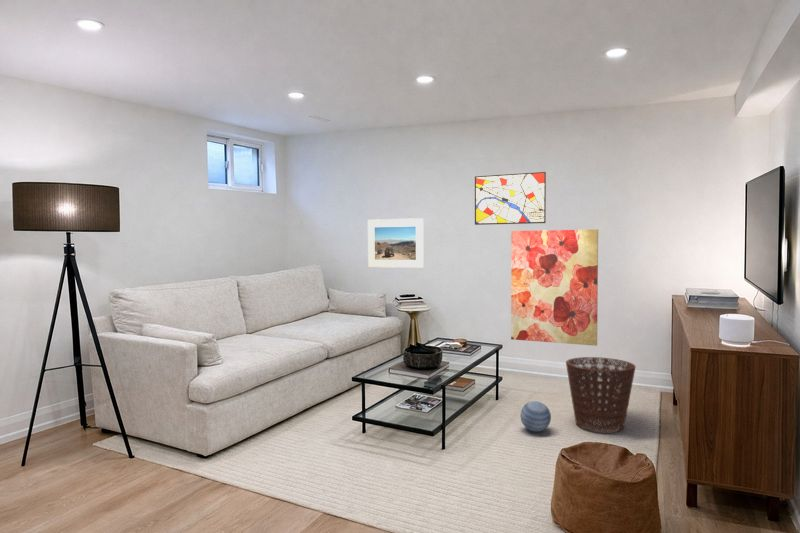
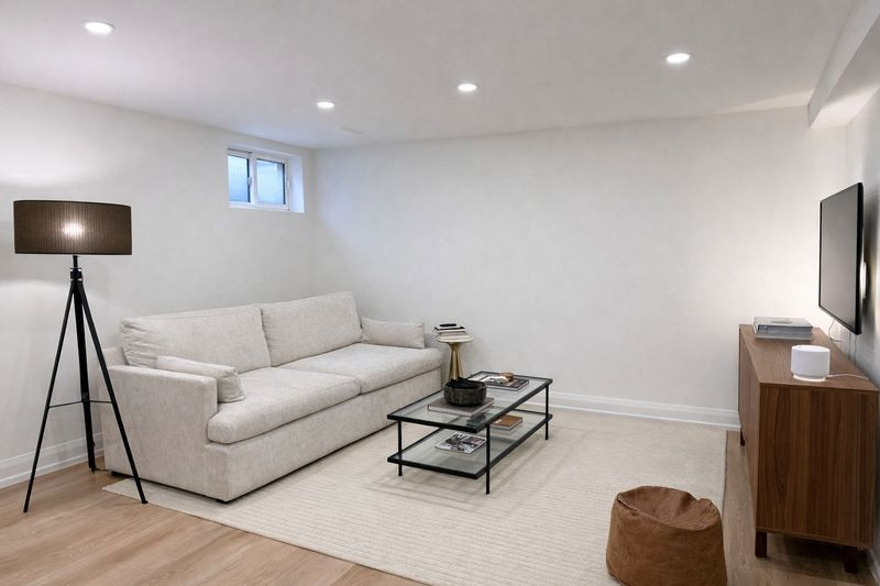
- wall art (509, 199)
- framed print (395, 243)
- basket (599, 394)
- decorative ball (535, 416)
- wall art (553, 286)
